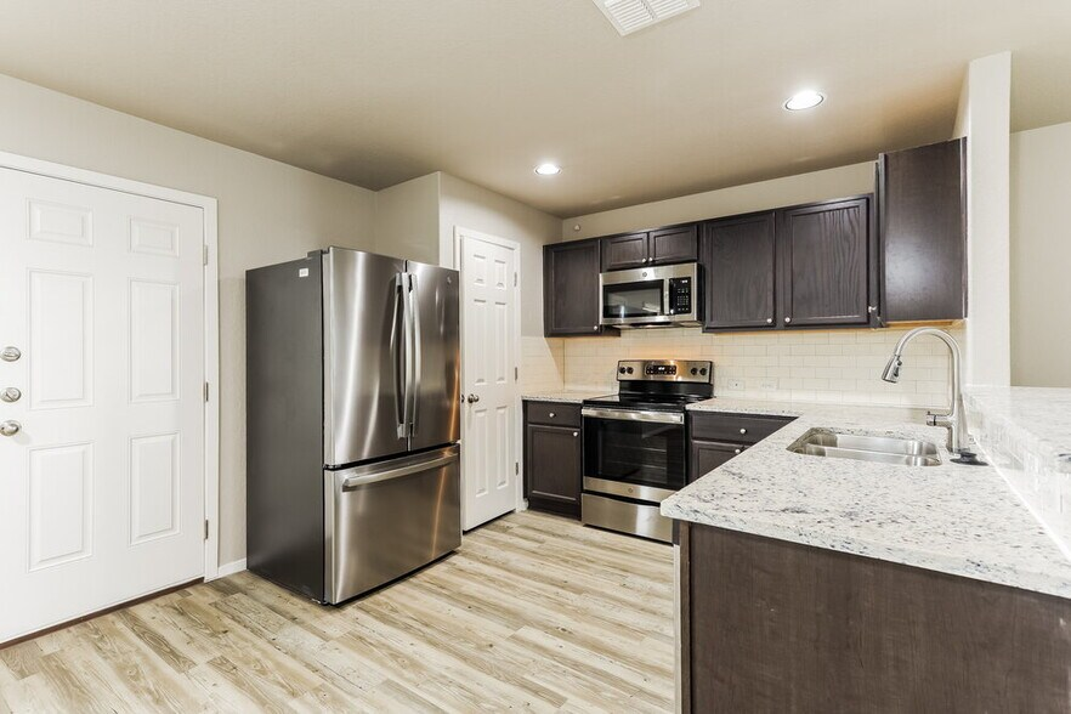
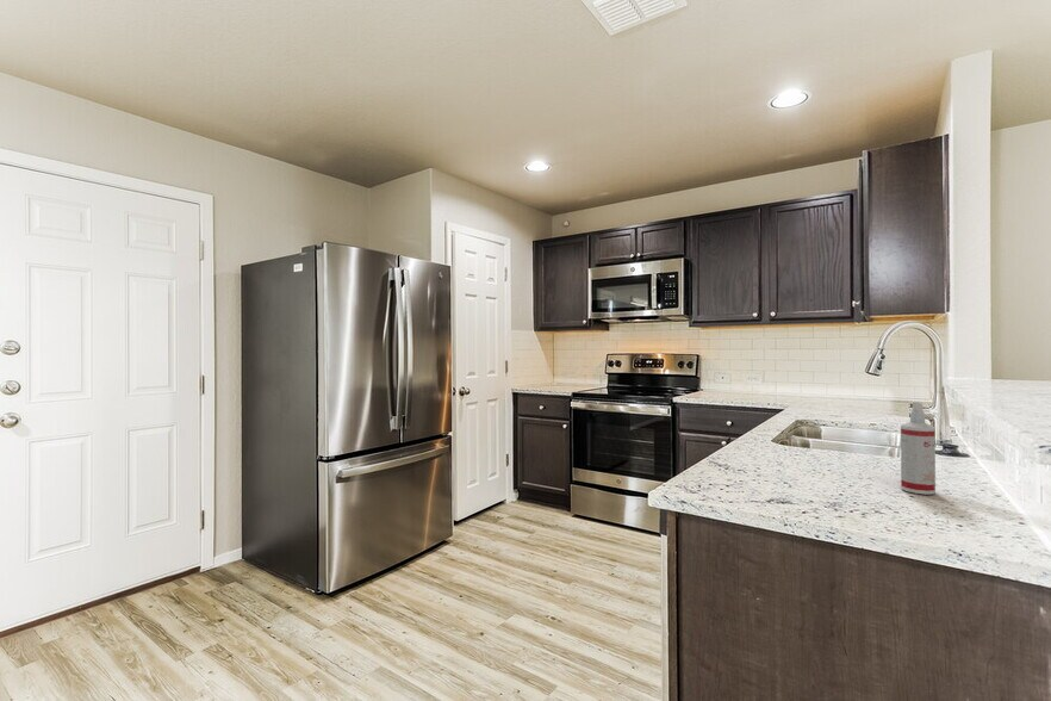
+ spray bottle (918, 446)
